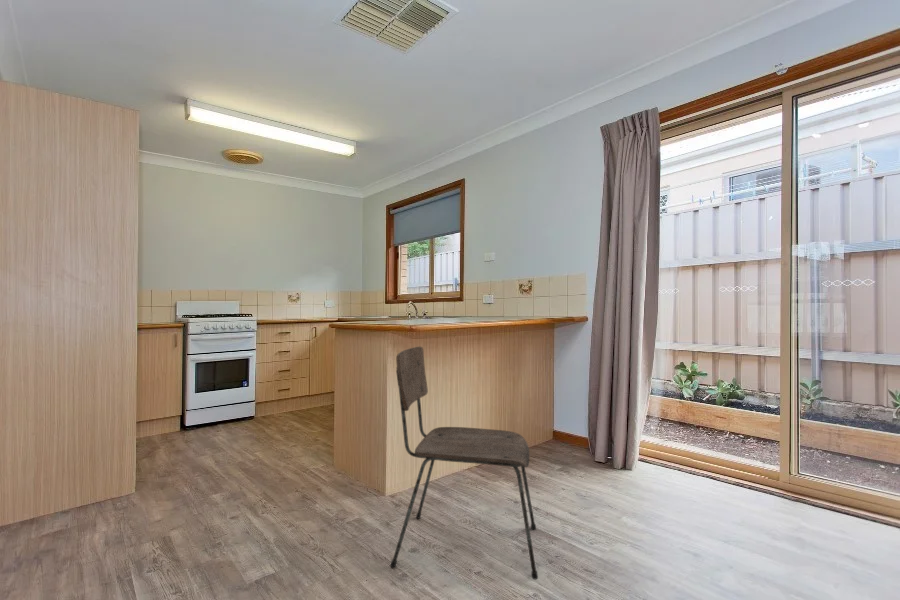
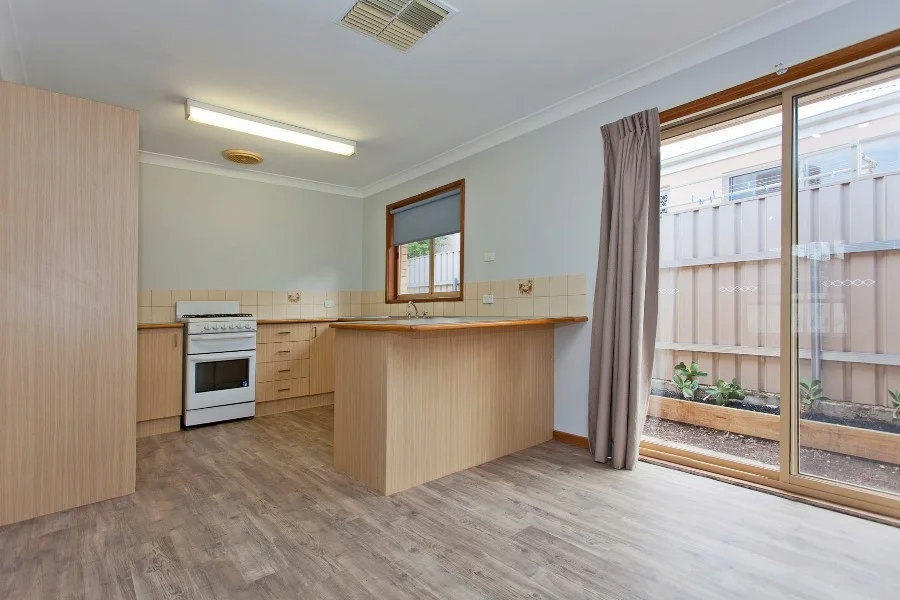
- dining chair (468, 447)
